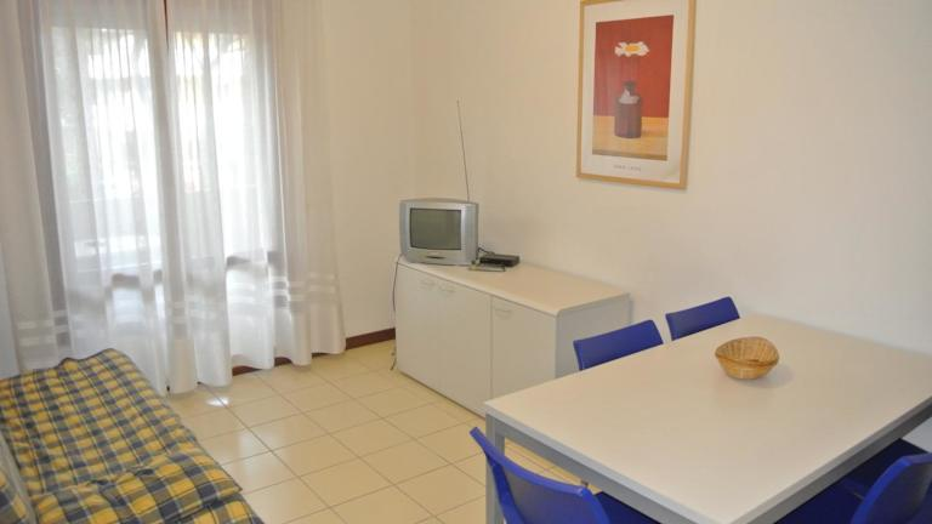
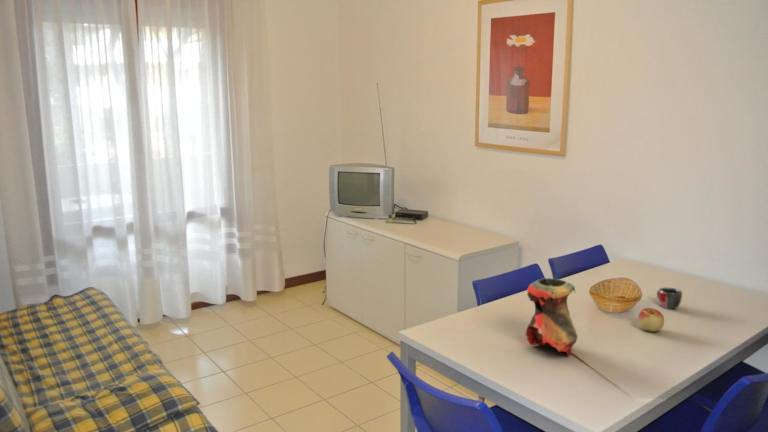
+ apple (651, 319)
+ vase (554, 316)
+ mug (667, 297)
